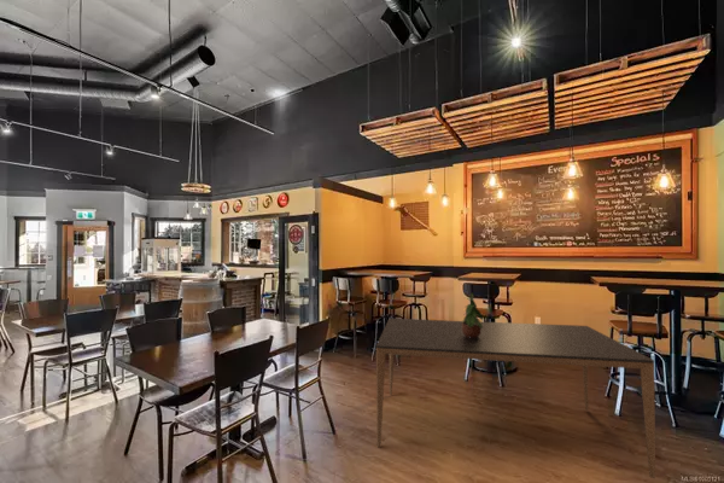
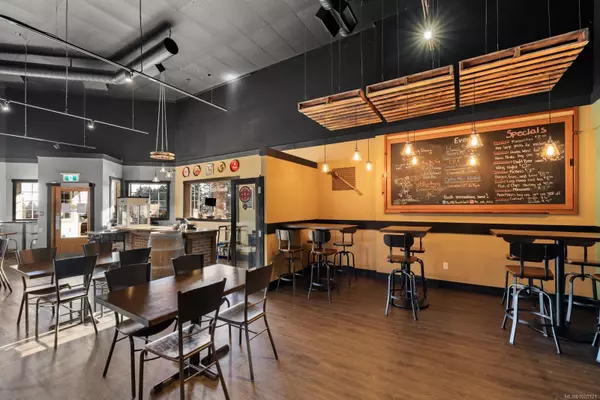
- potted plant (472, 314)
- dining table (497, 360)
